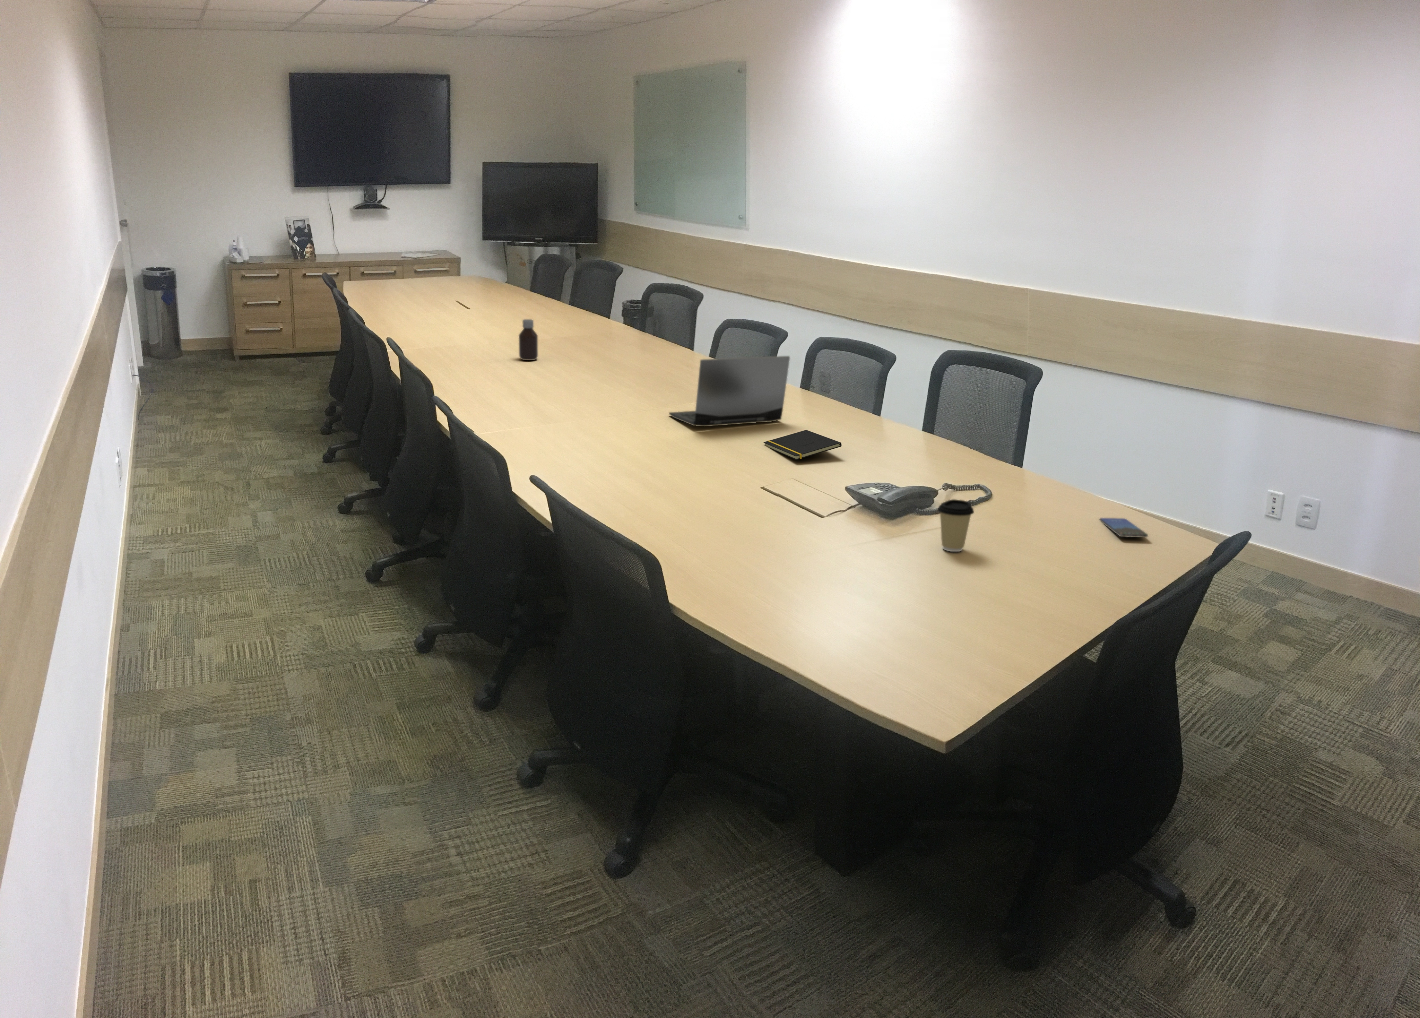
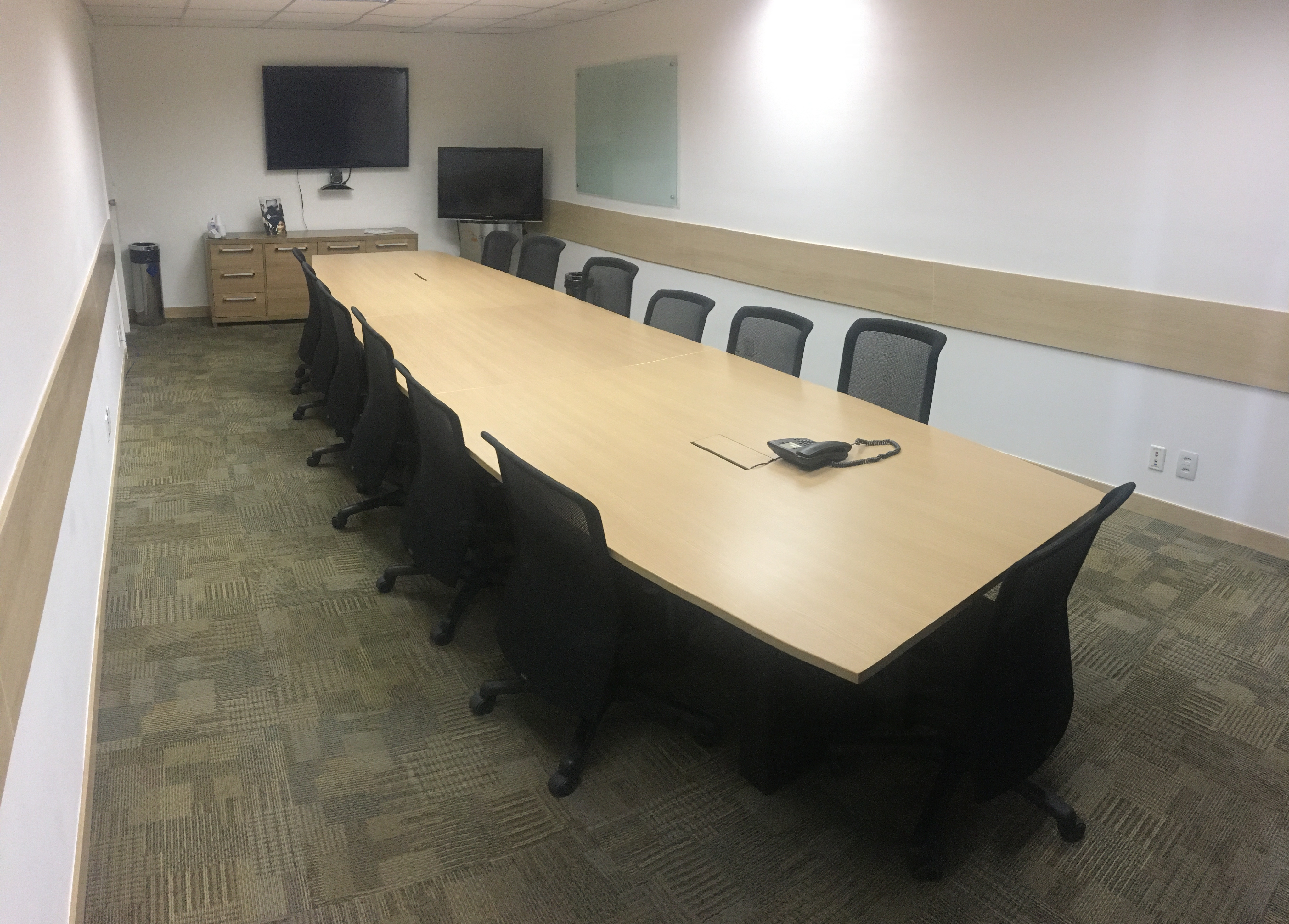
- laptop computer (728, 387)
- coffee cup (954, 526)
- bottle (528, 339)
- notepad (802, 444)
- smartphone (1123, 528)
